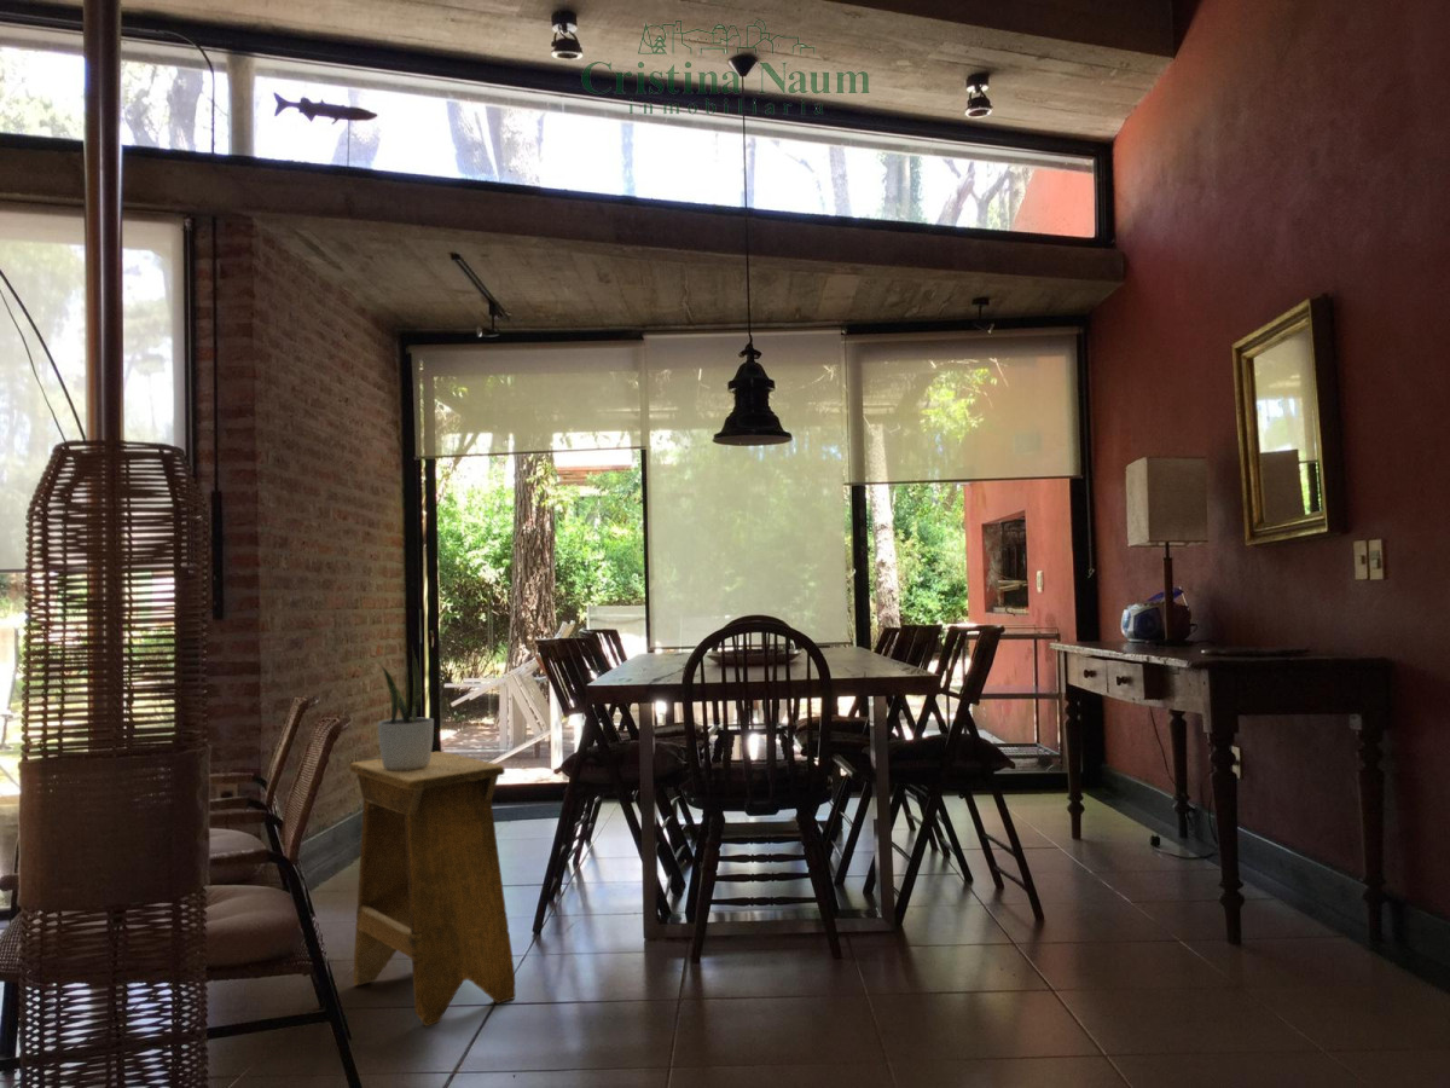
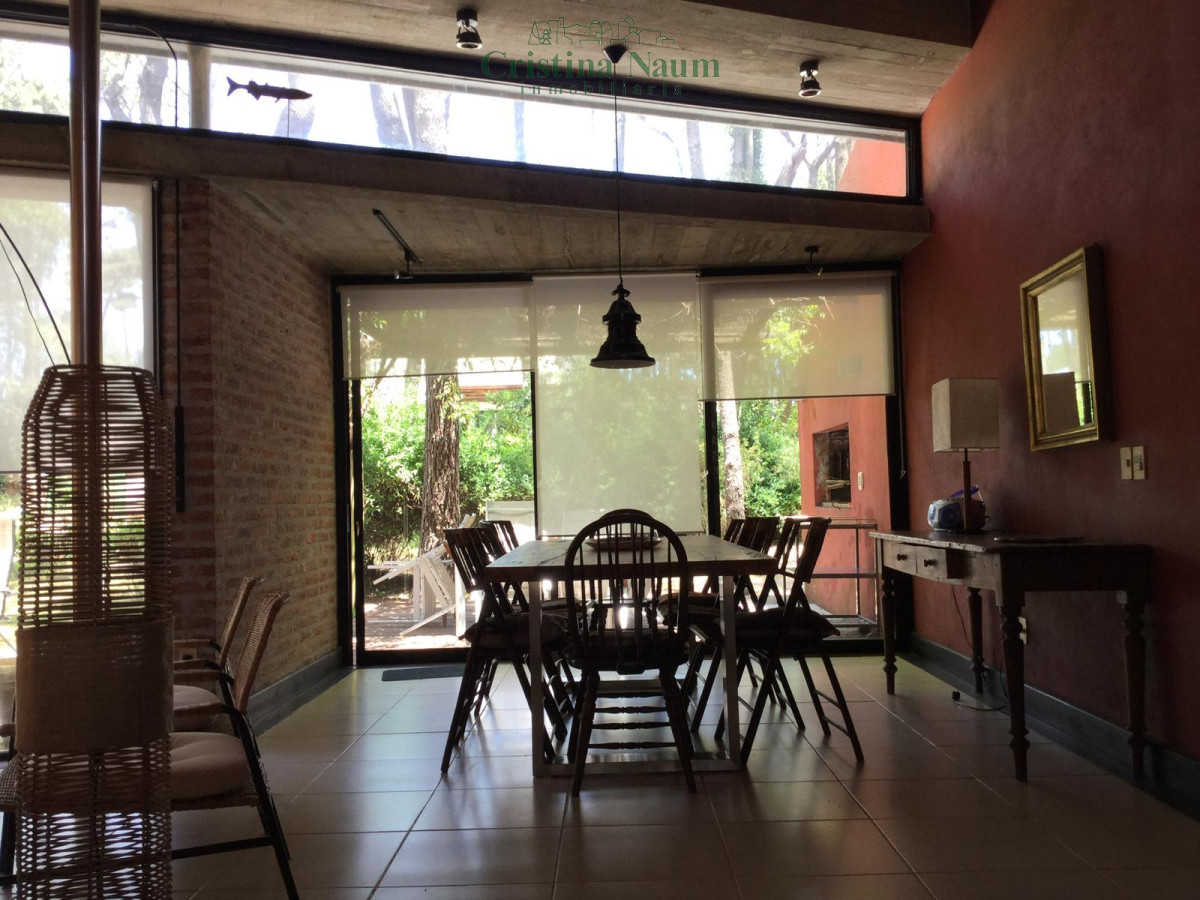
- potted plant (405, 704)
- stool (429, 876)
